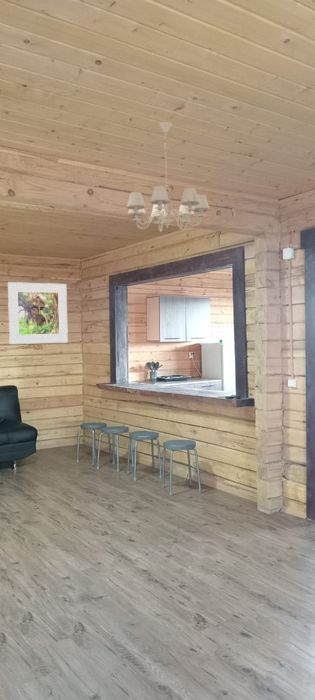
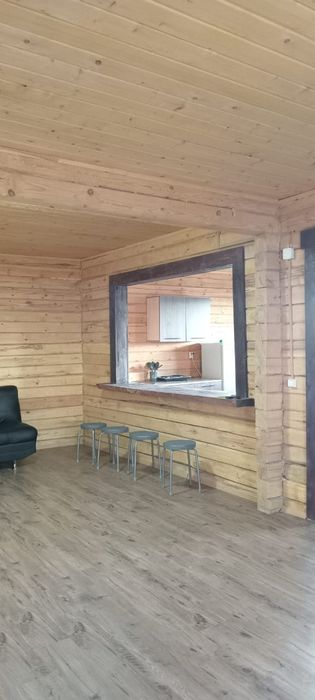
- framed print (38, 313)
- chandelier (166, 175)
